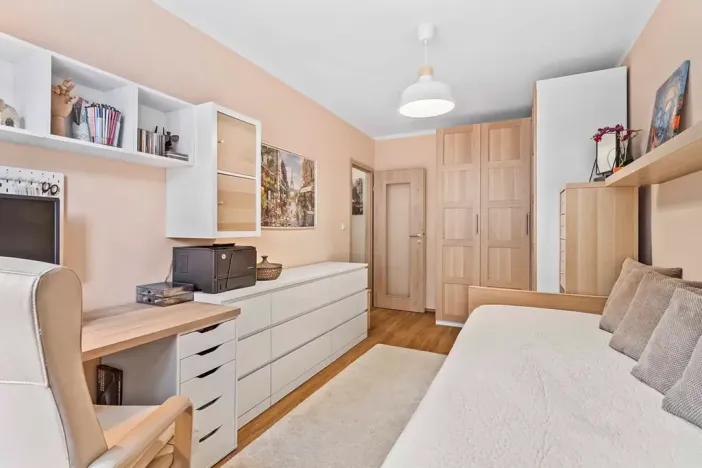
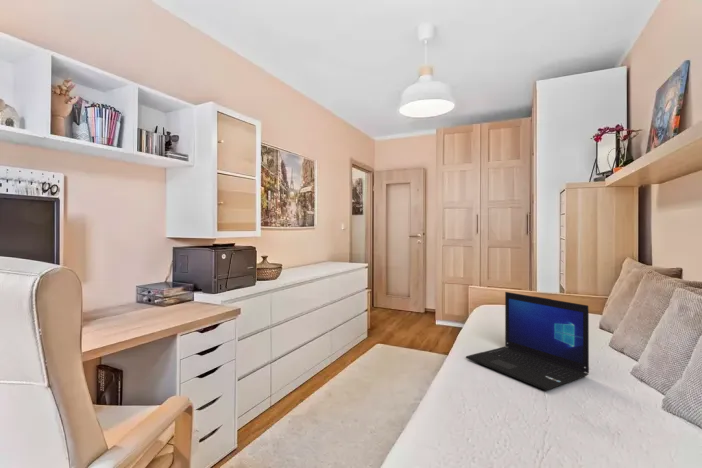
+ laptop (523, 334)
